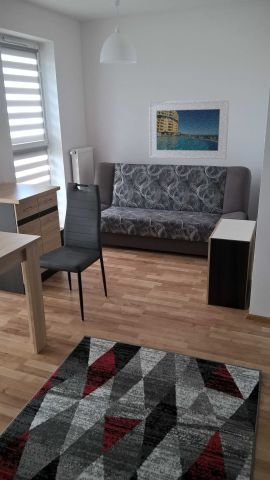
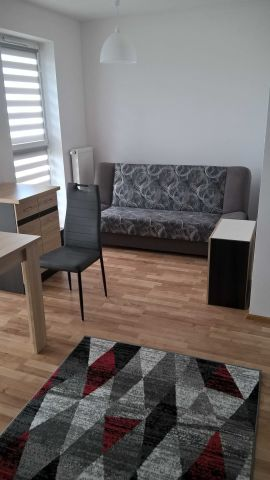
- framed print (186, 130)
